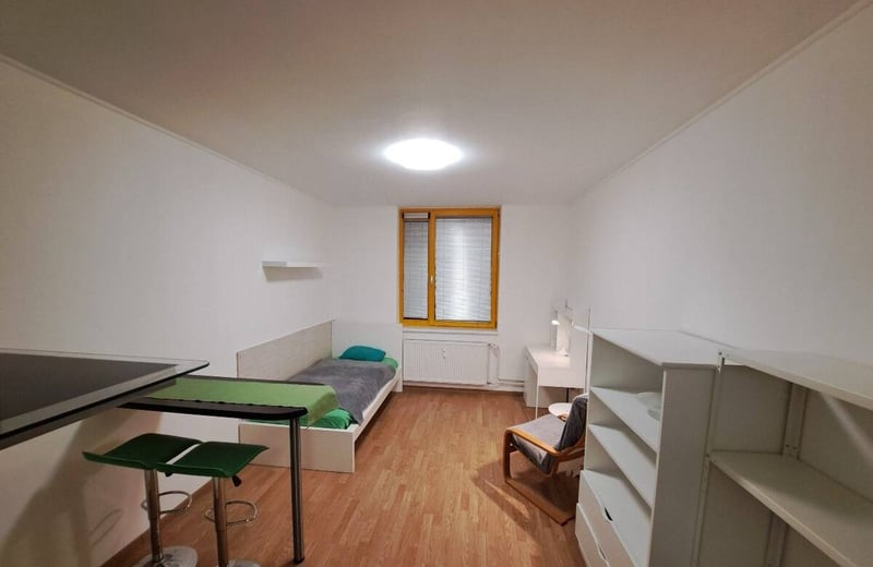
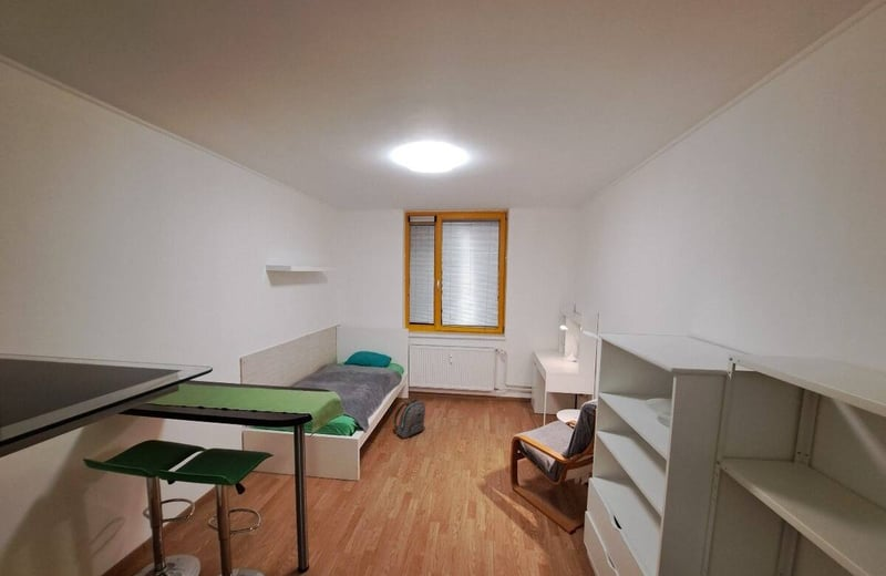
+ backpack (410, 414)
